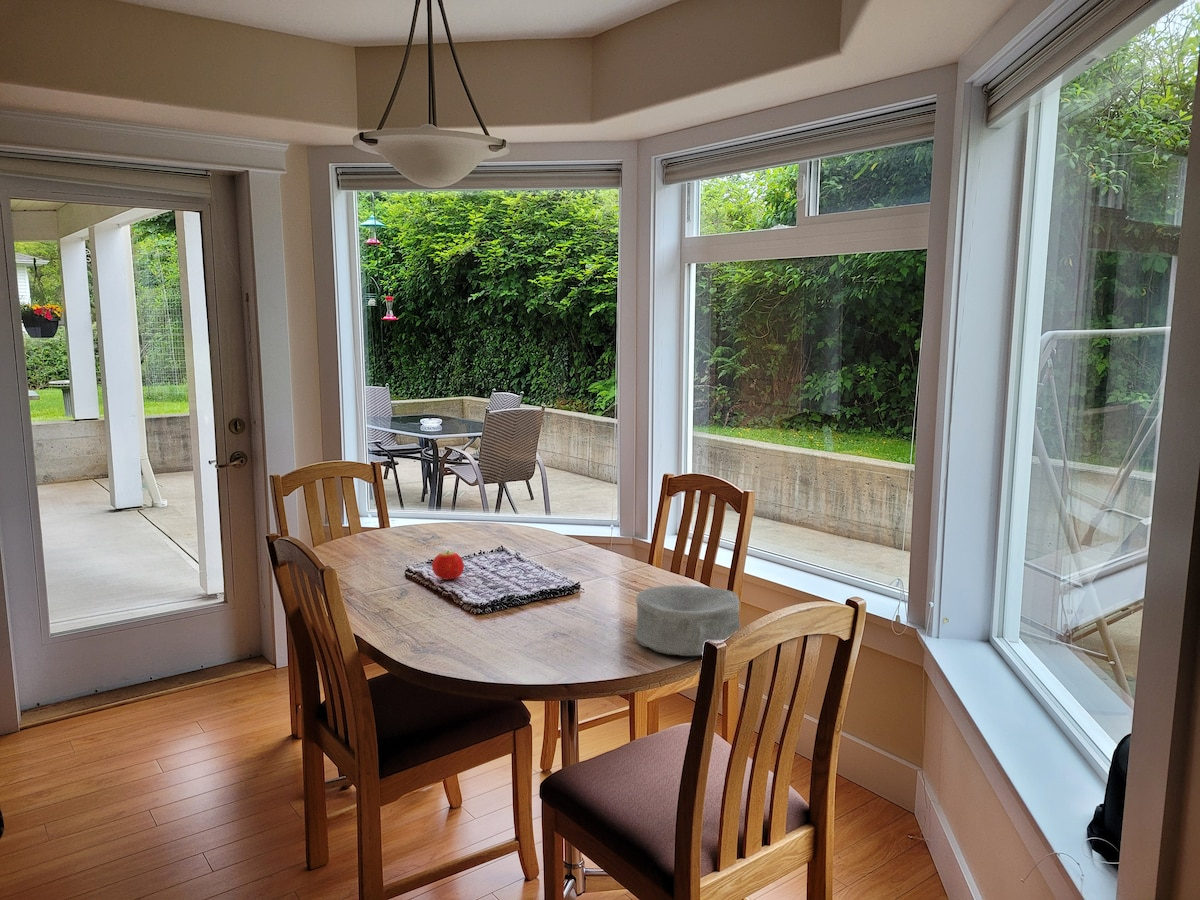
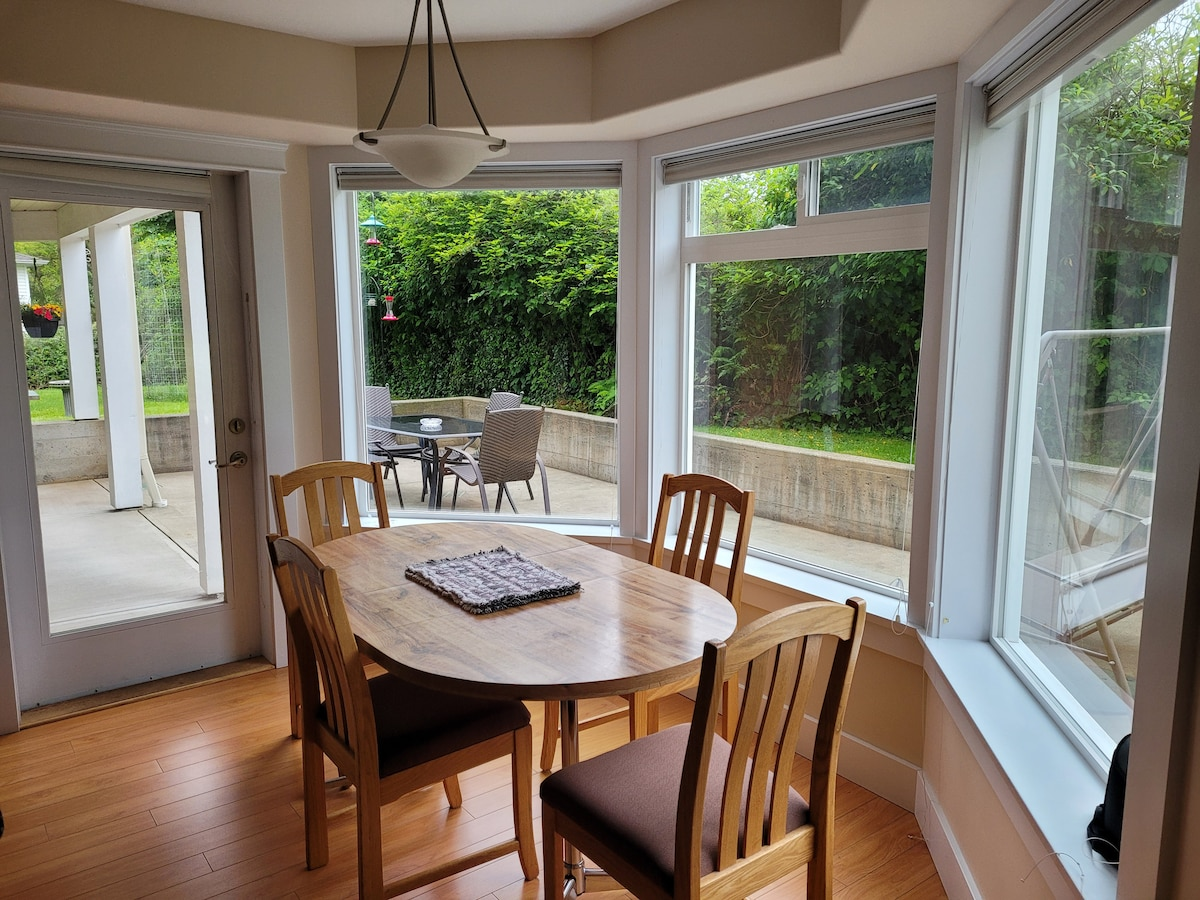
- bowl (686, 617)
- fruit (448, 564)
